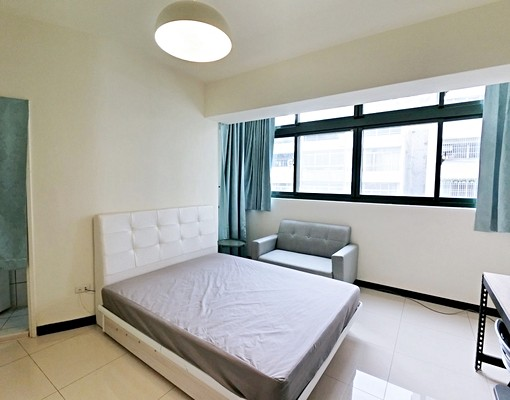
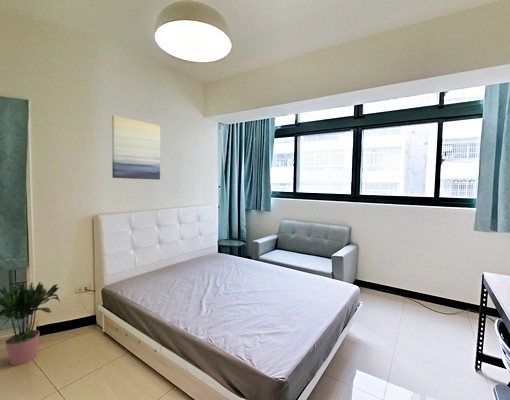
+ potted plant (27, 317)
+ wall art (137, 150)
